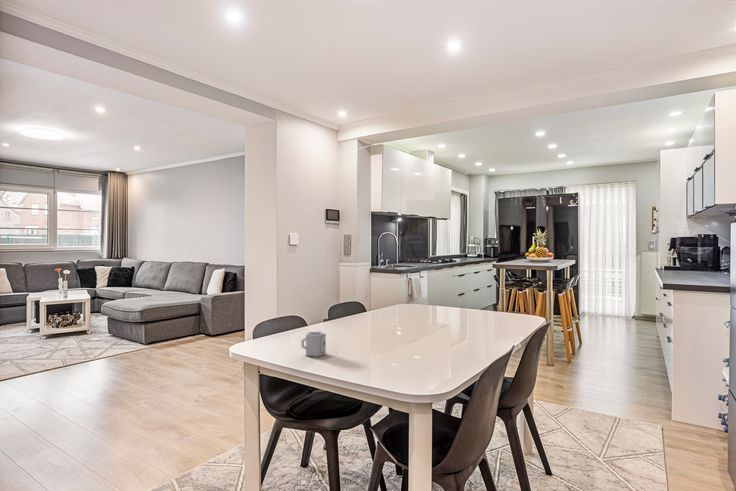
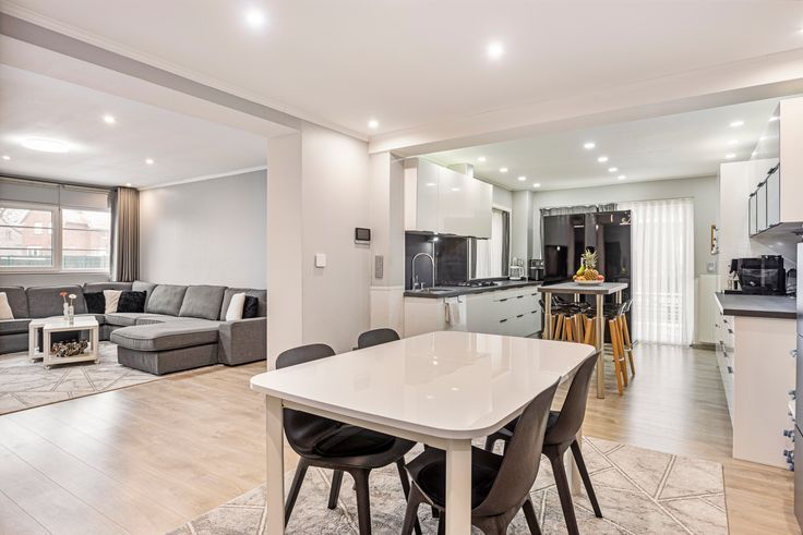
- cup (313, 343)
